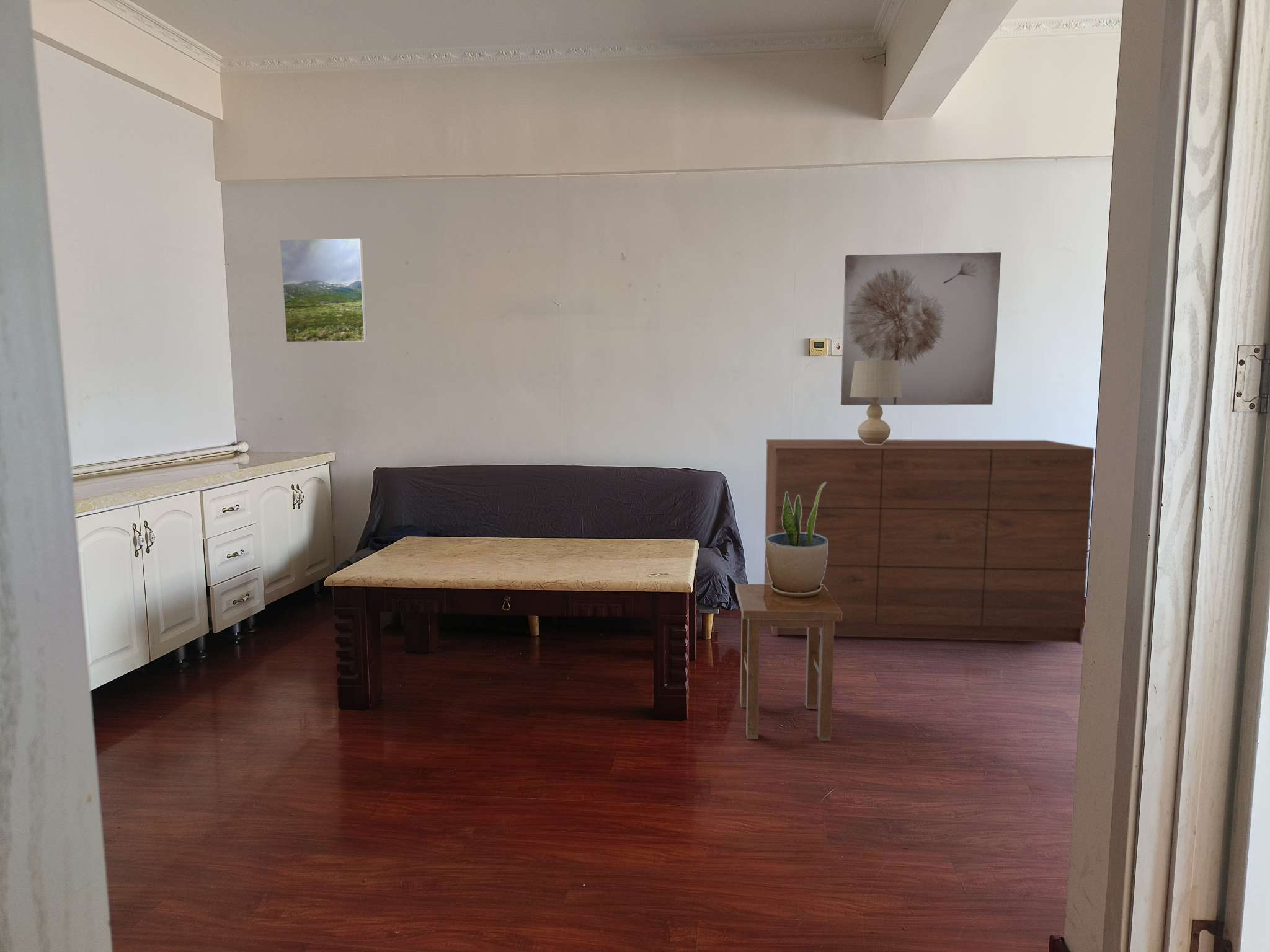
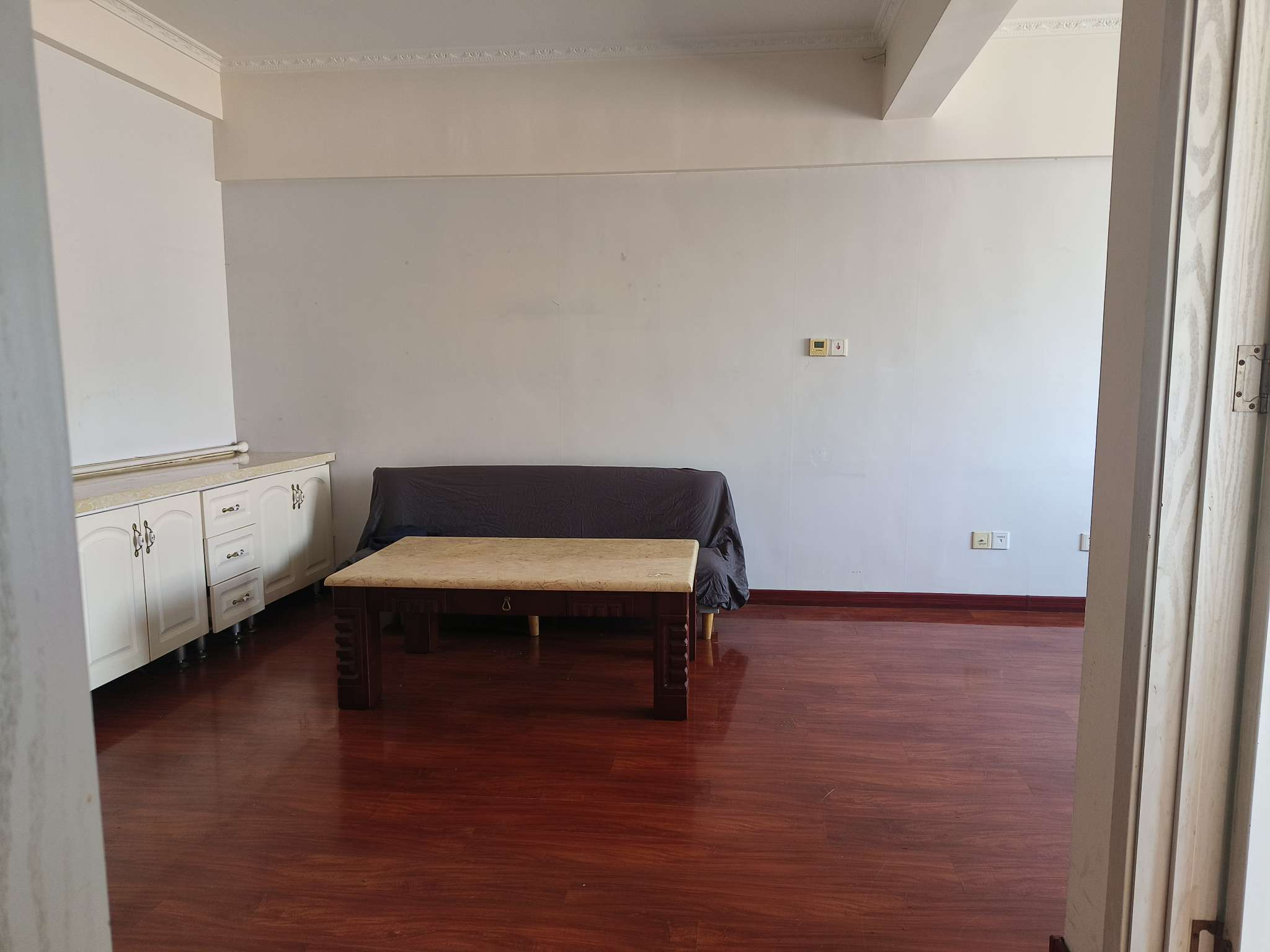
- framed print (324, 291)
- table lamp (875, 402)
- wall art (918, 330)
- dresser (915, 535)
- stool (806, 659)
- potted plant (796, 536)
